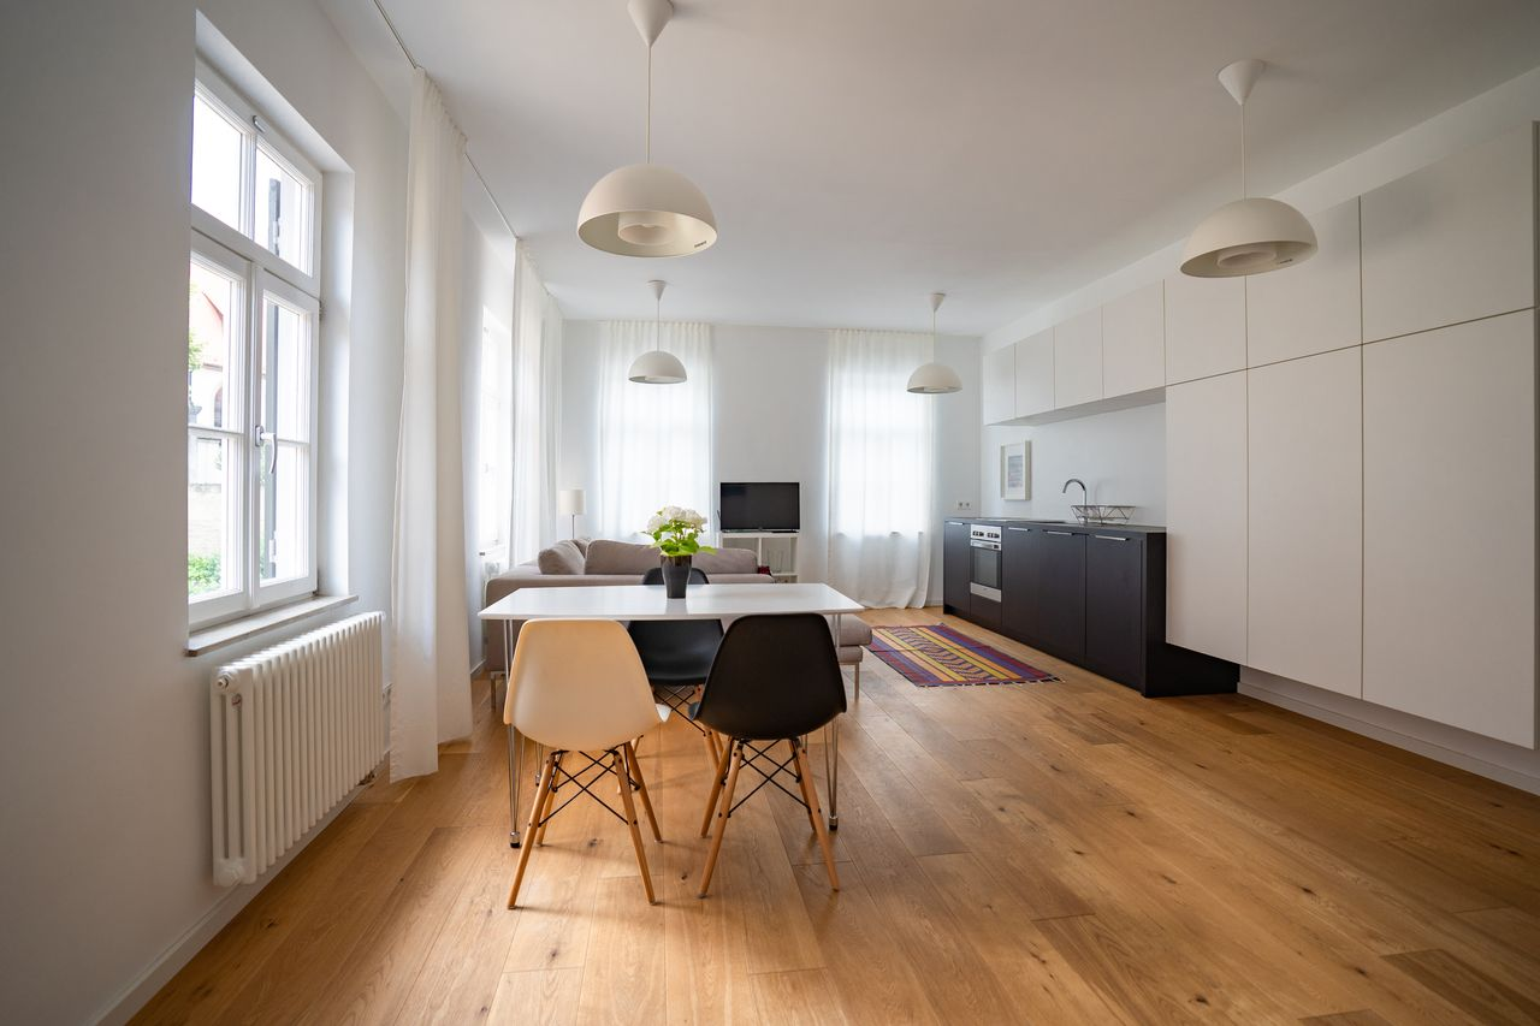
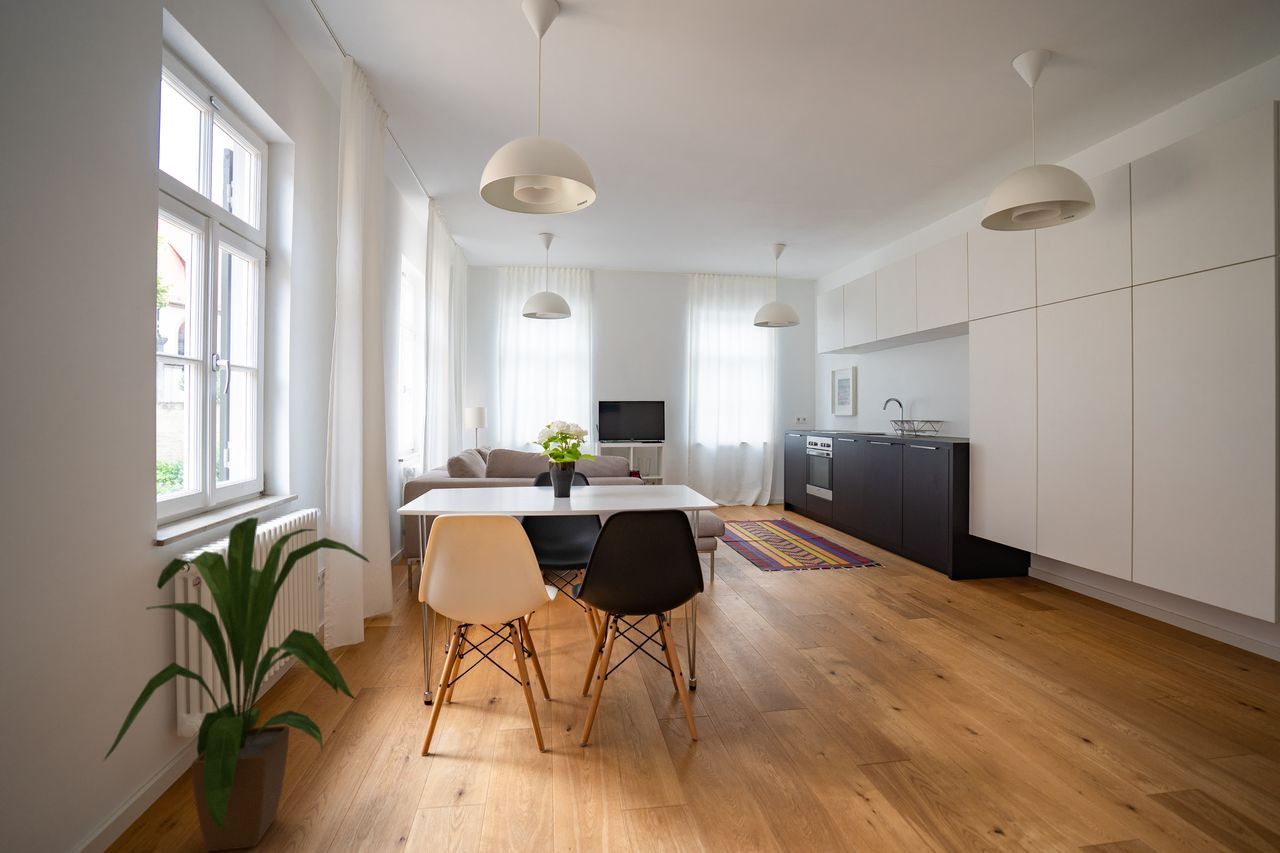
+ house plant (261, 659)
